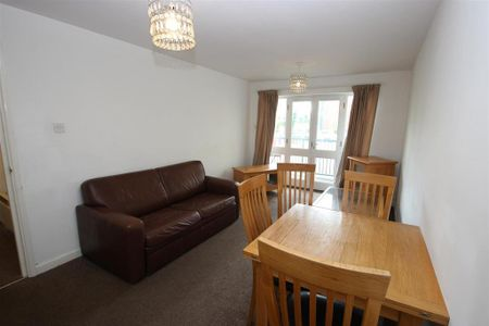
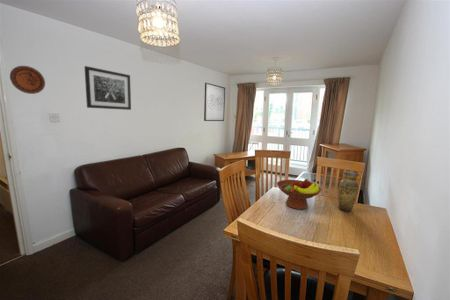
+ decorative plate (28, 80)
+ wall art (110, 90)
+ fruit bowl (297, 191)
+ wall art (215, 103)
+ vase (348, 191)
